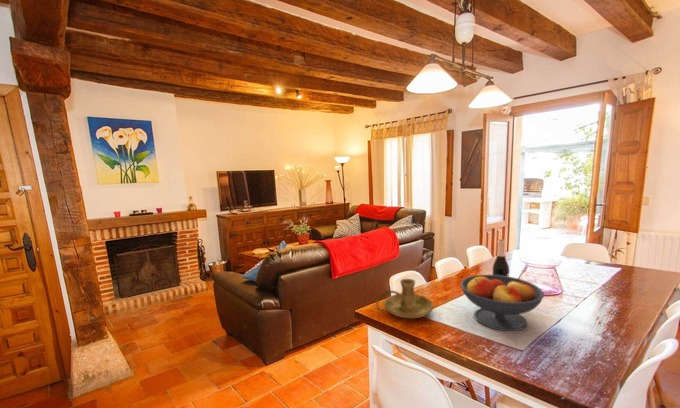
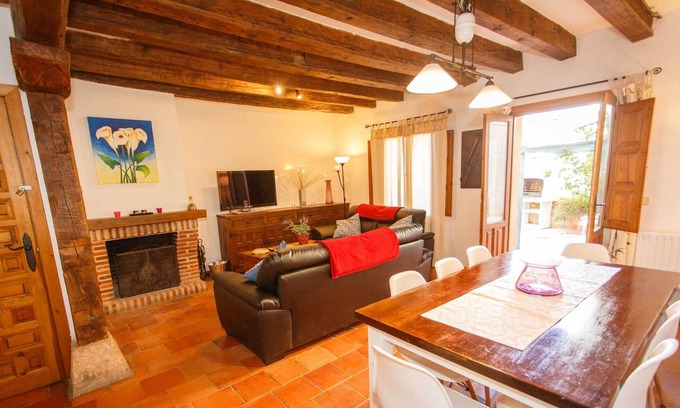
- fruit bowl (499, 297)
- wine bottle (500, 267)
- candle holder (403, 297)
